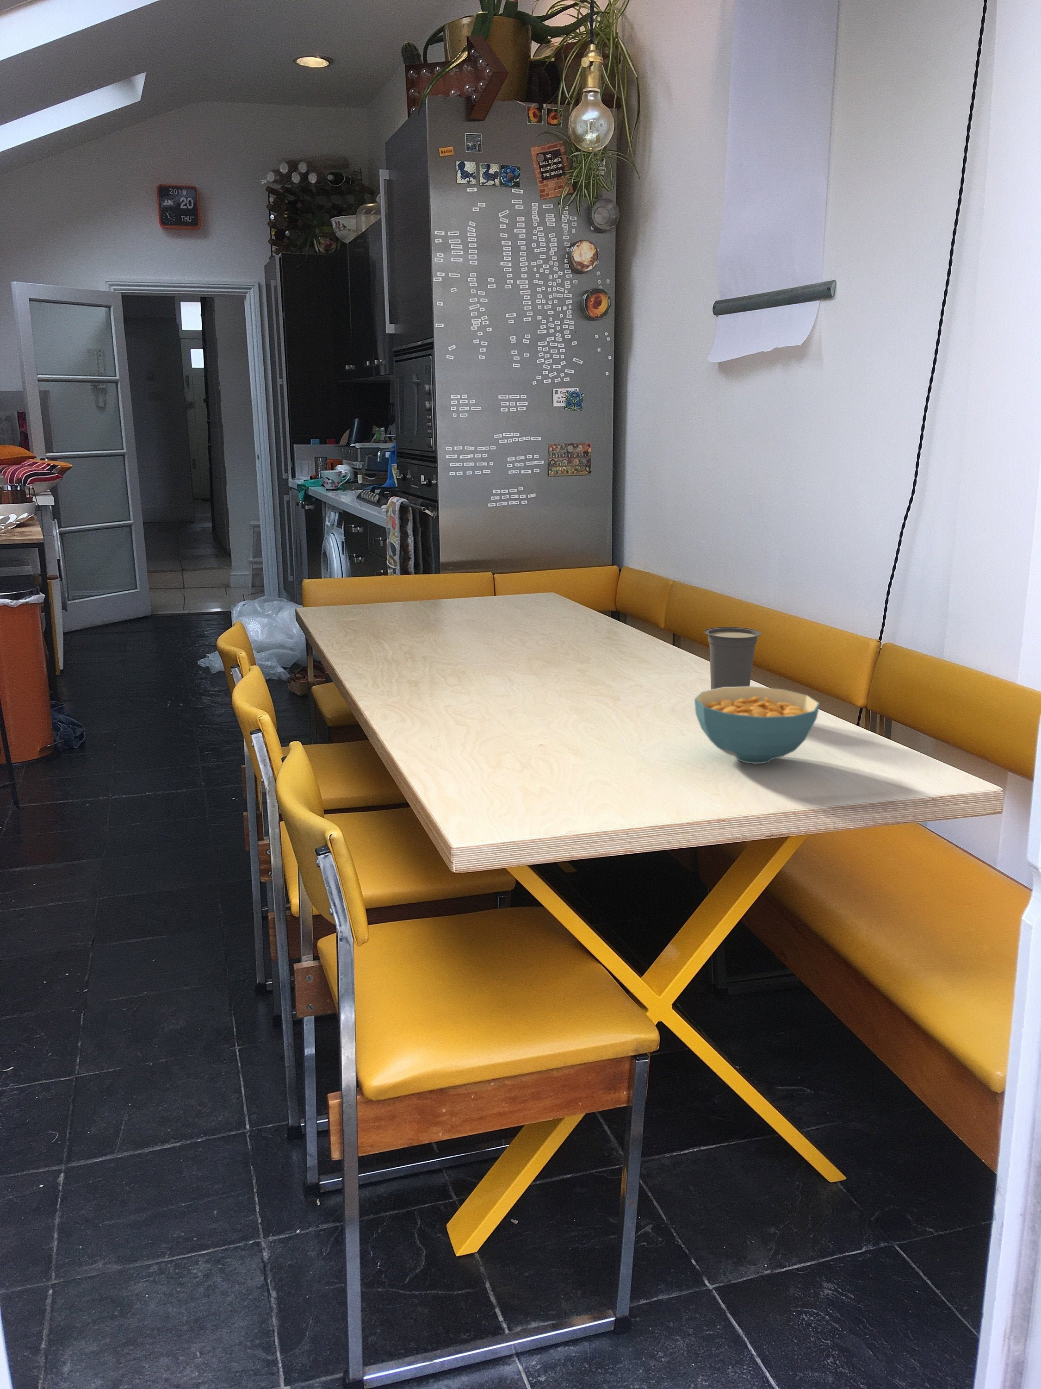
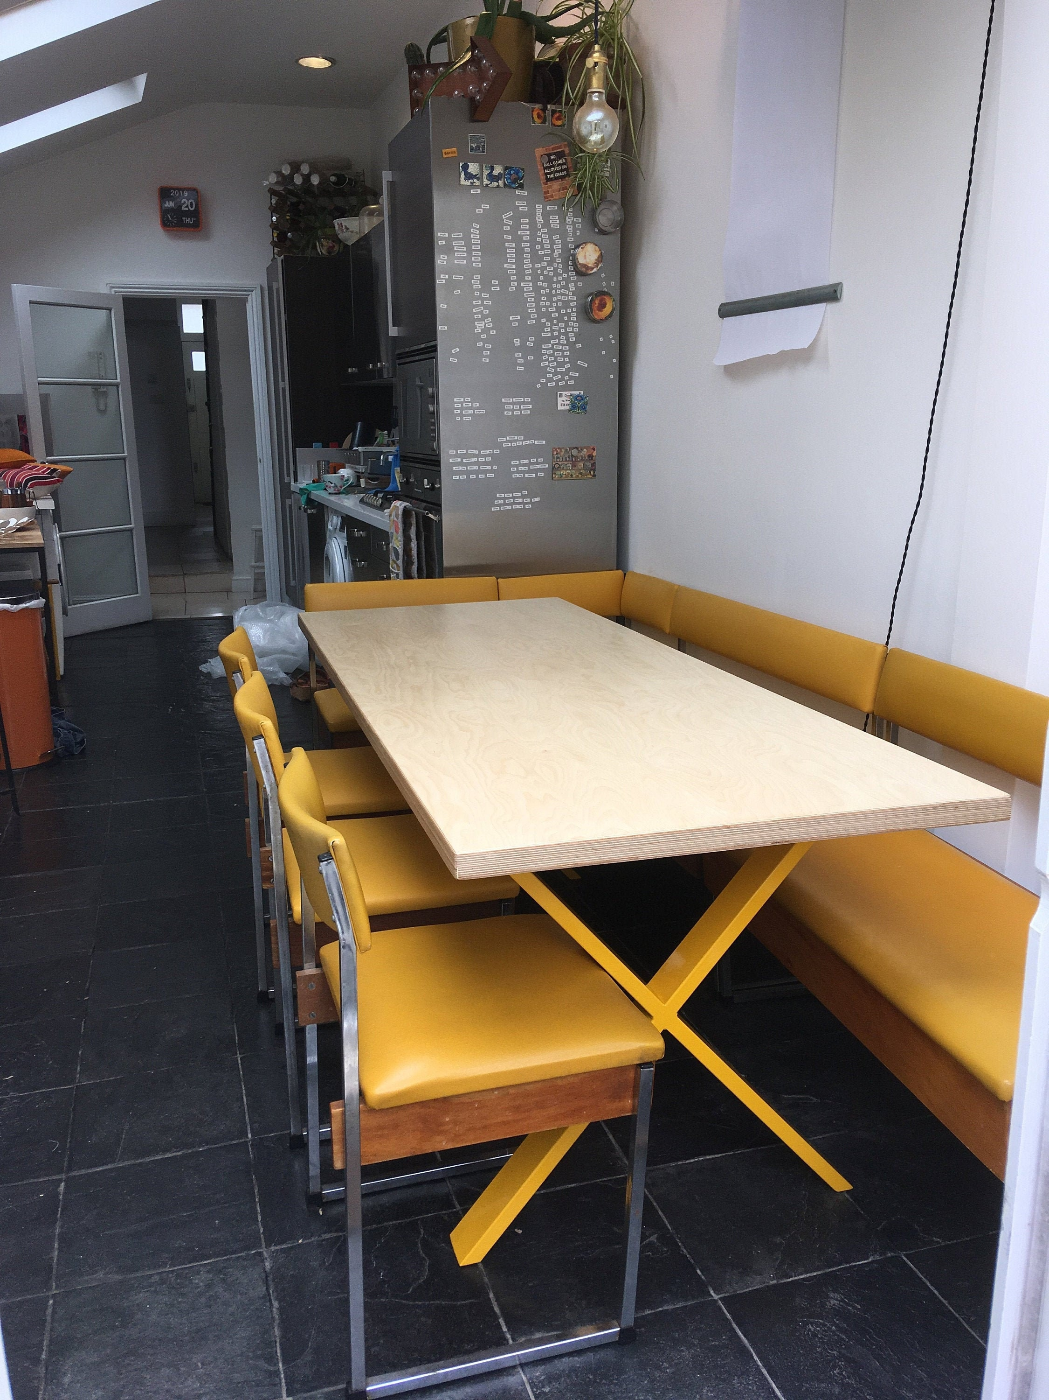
- cup (730, 670)
- cereal bowl (756, 729)
